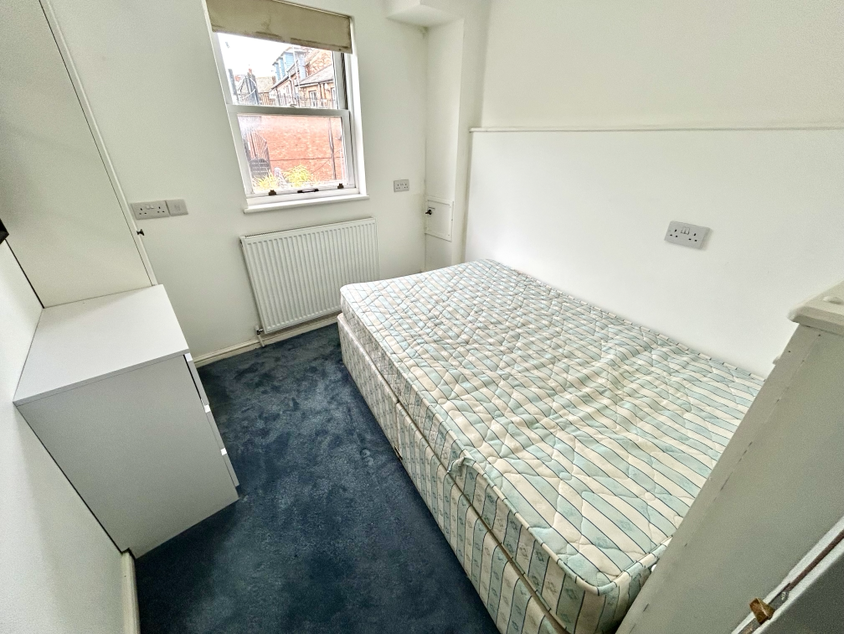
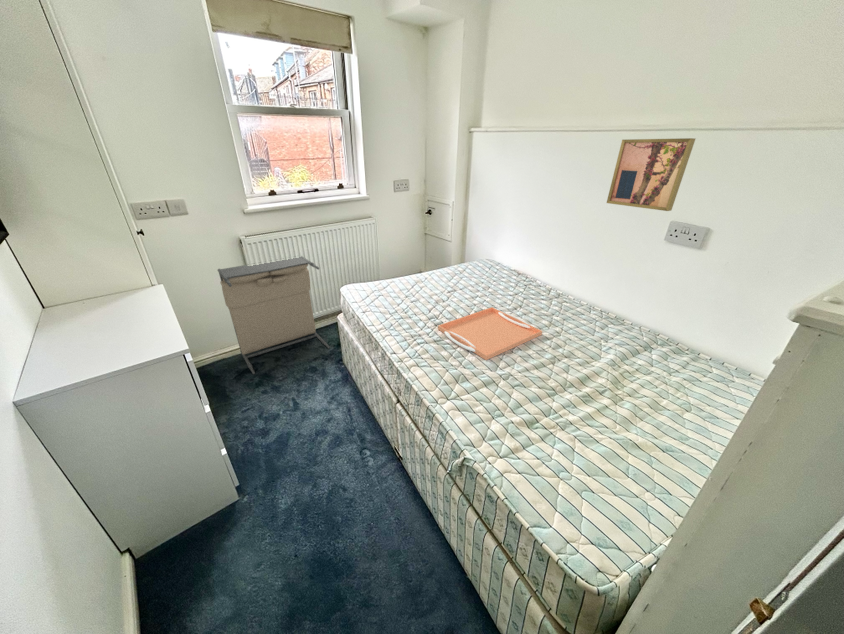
+ serving tray (489, 330)
+ laundry hamper (278, 311)
+ wall art (646, 174)
